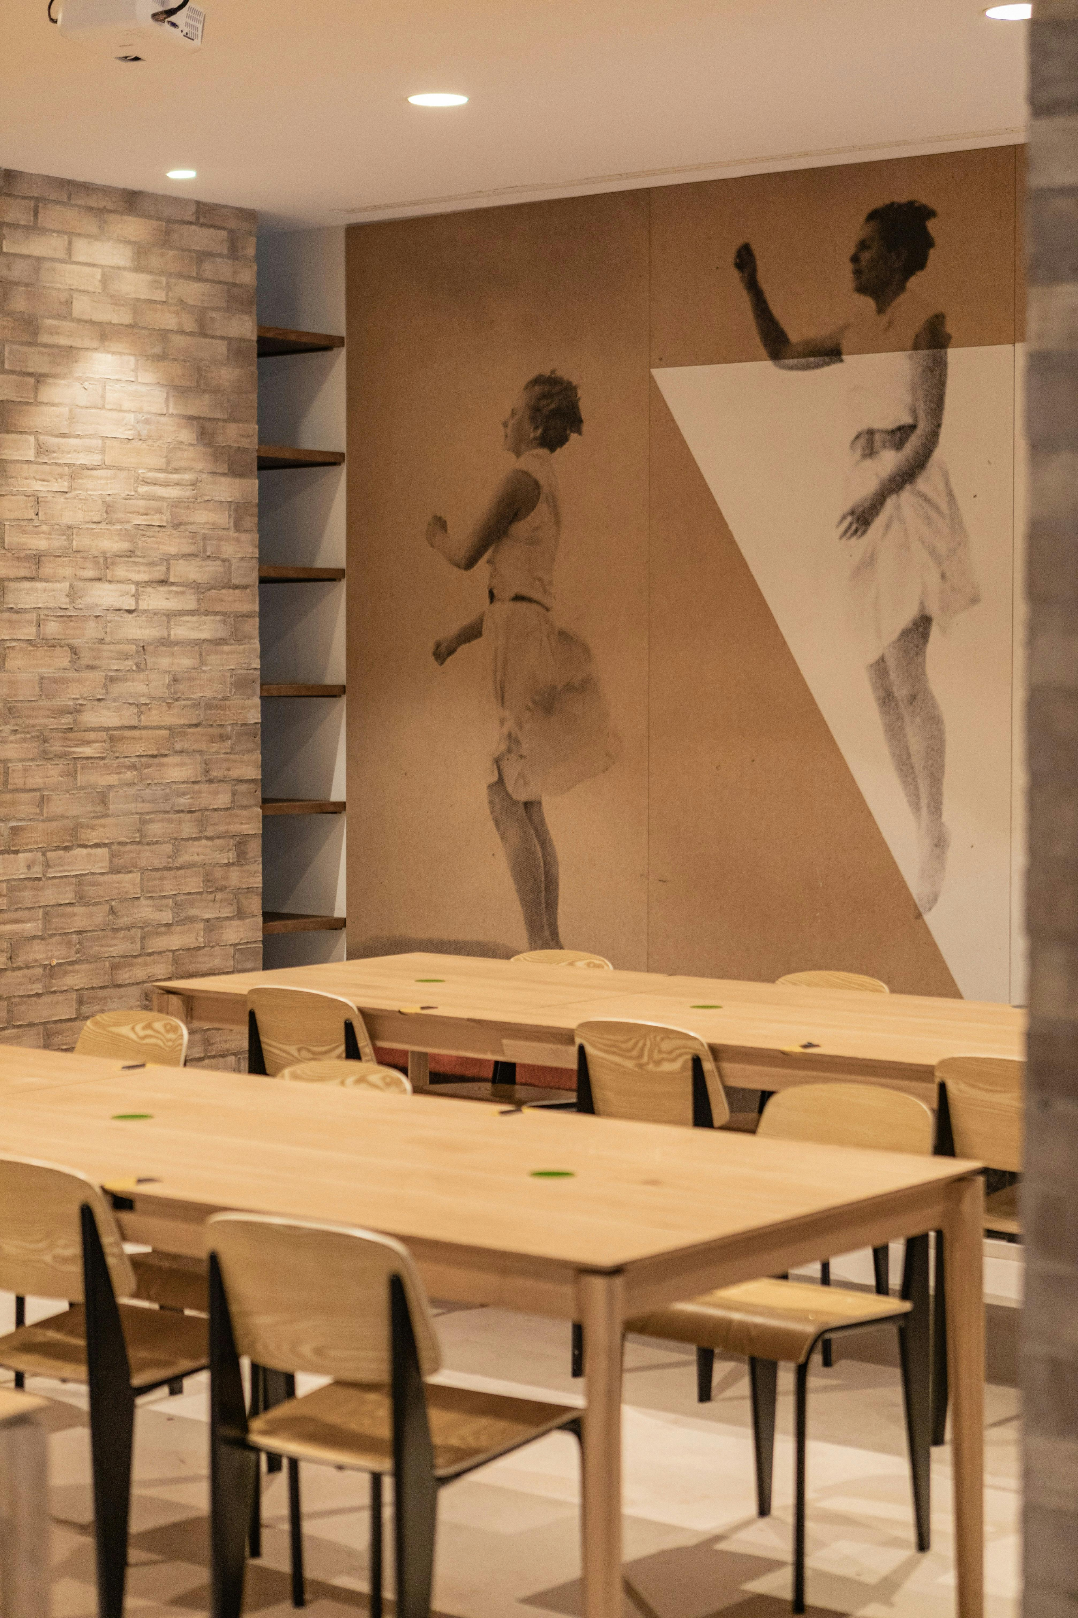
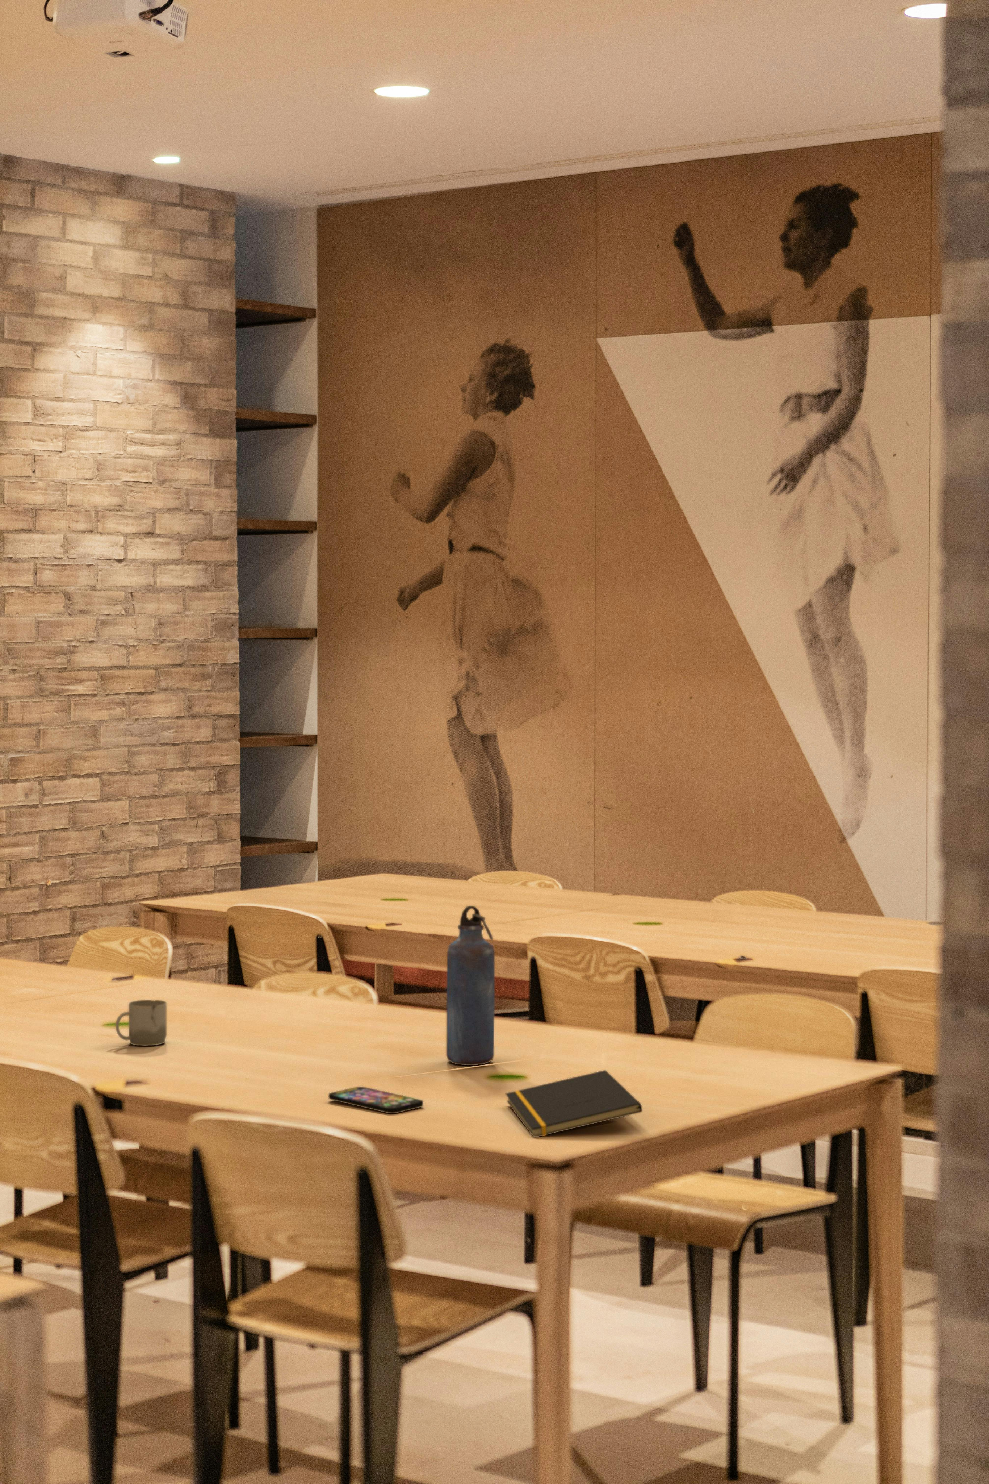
+ smartphone (375, 1100)
+ cup (140, 1024)
+ water bottle (471, 984)
+ notepad (571, 1102)
